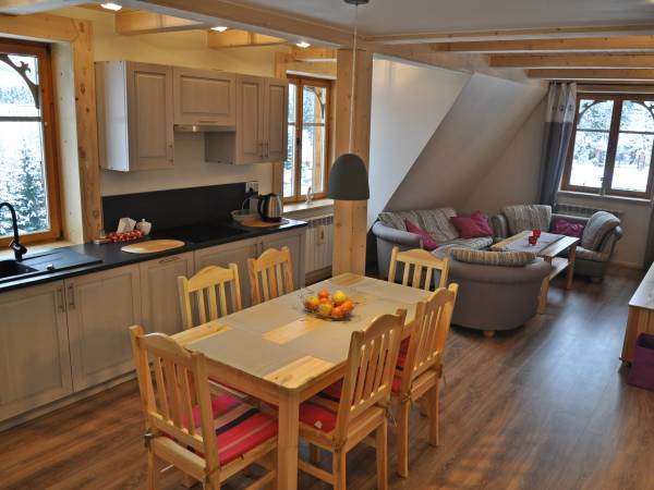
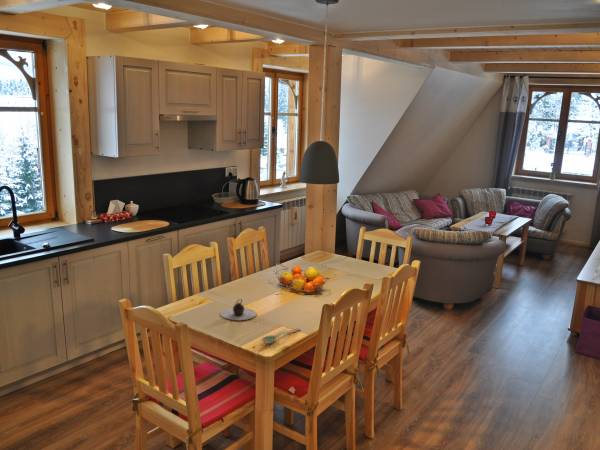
+ teapot (238, 306)
+ spoon (281, 334)
